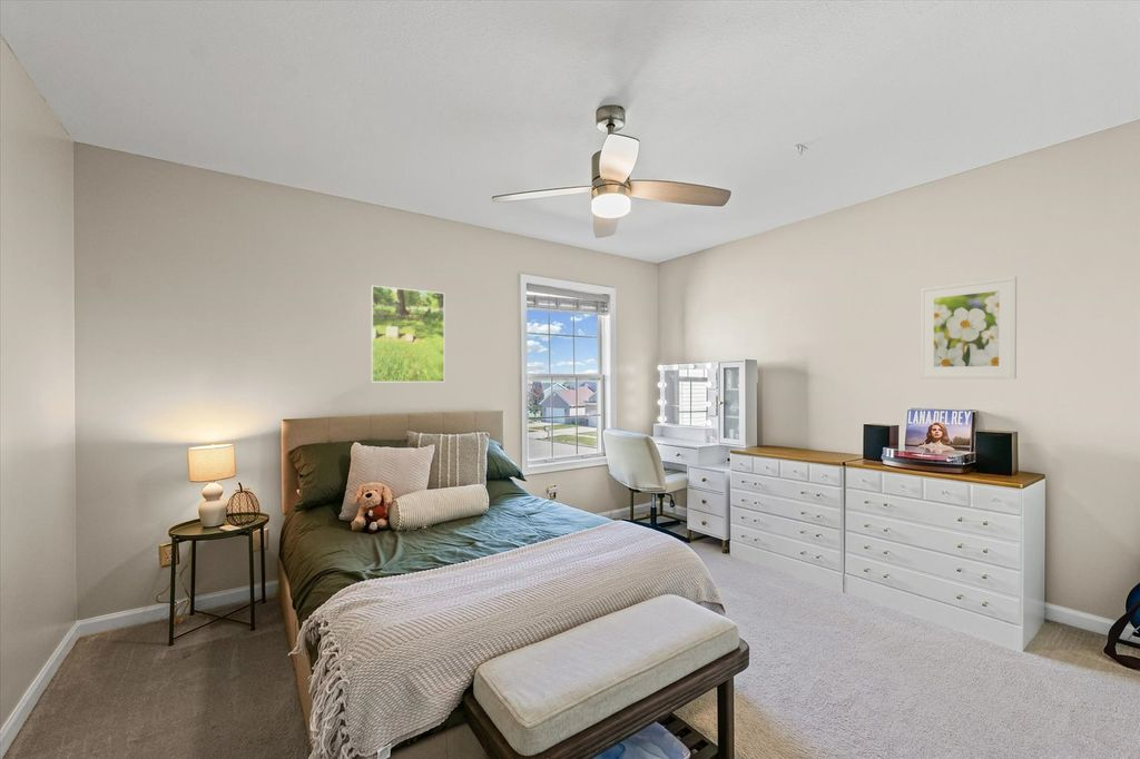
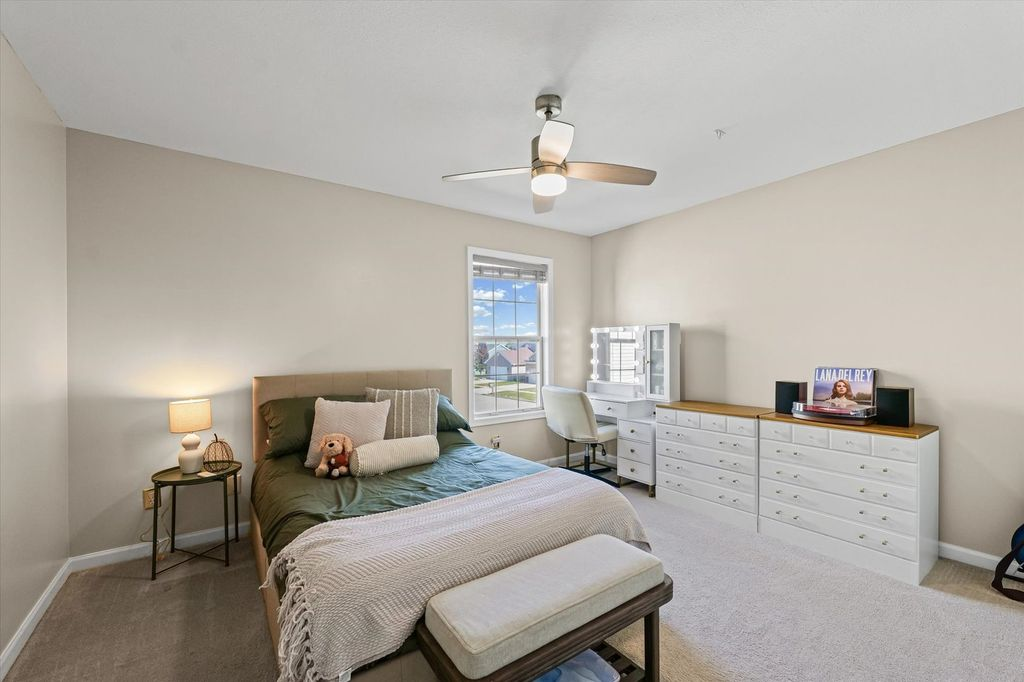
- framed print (409, 335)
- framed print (965, 331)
